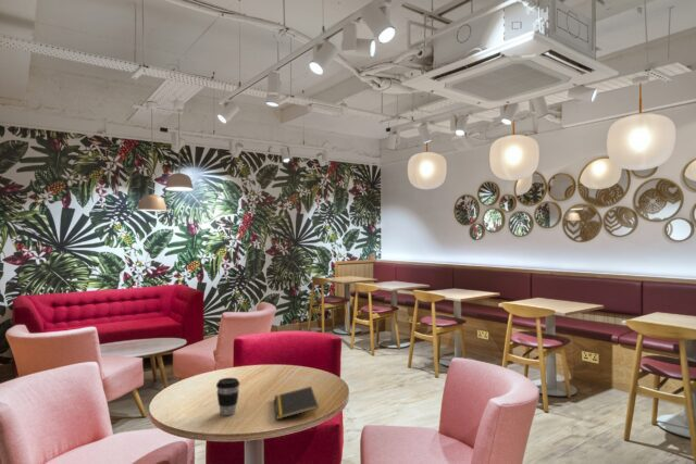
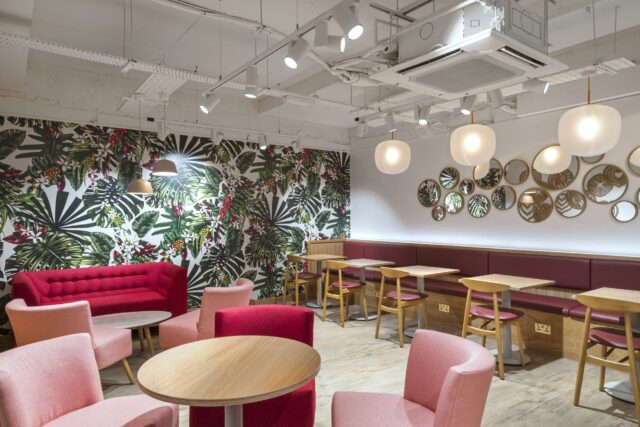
- coffee cup (227, 396)
- notepad (295, 401)
